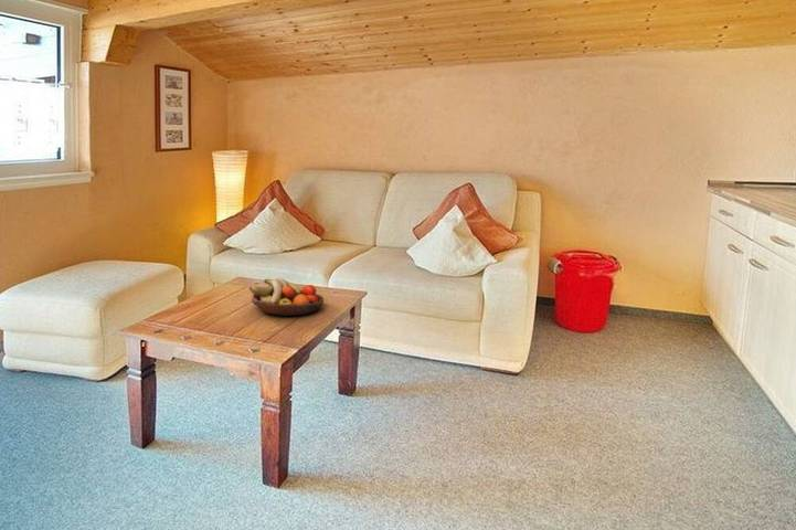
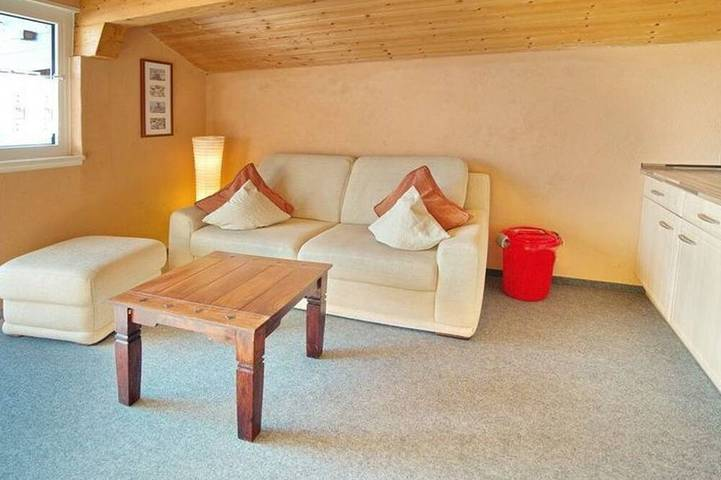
- fruit bowl (287, 294)
